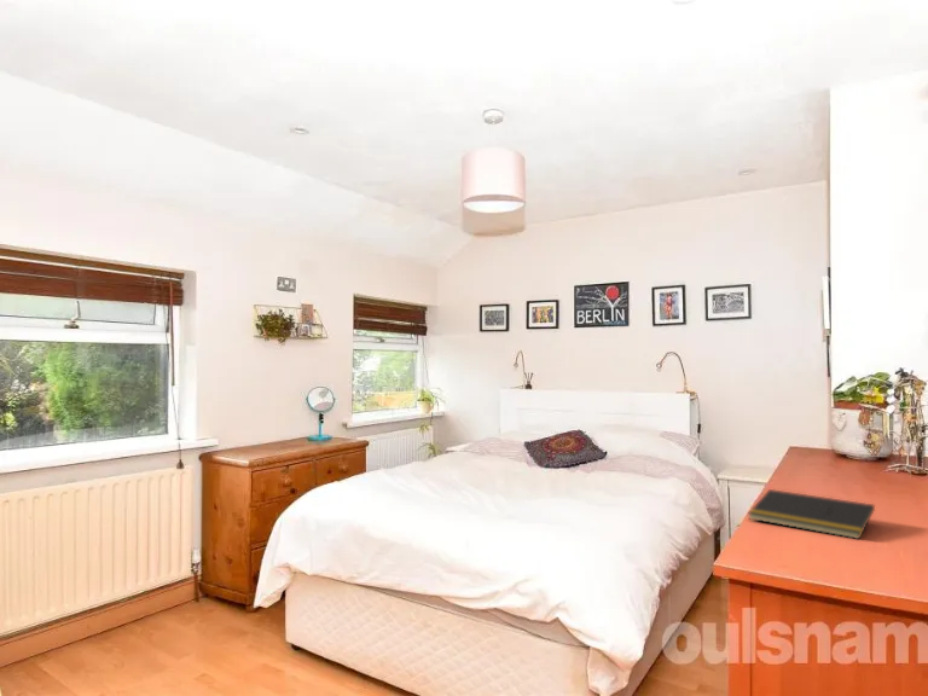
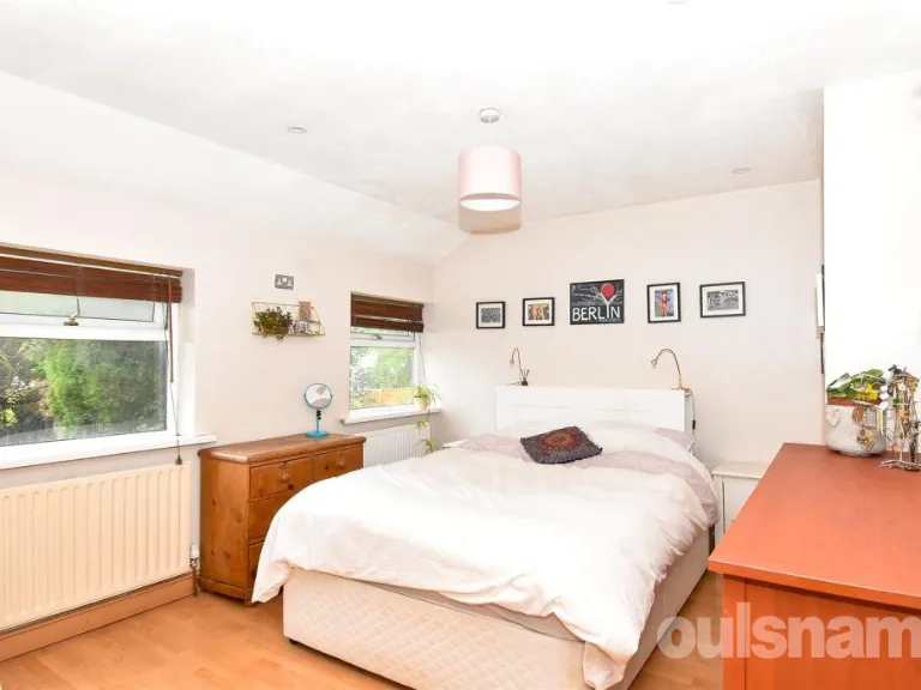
- notepad (810, 511)
